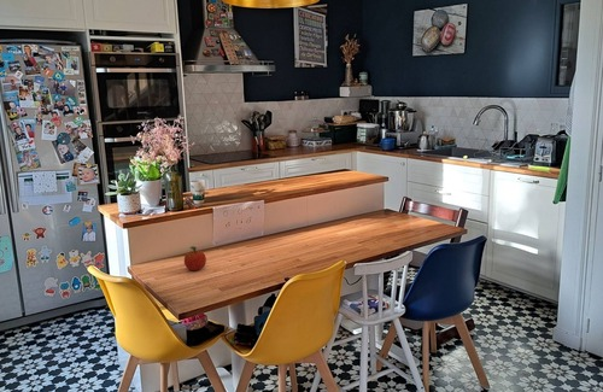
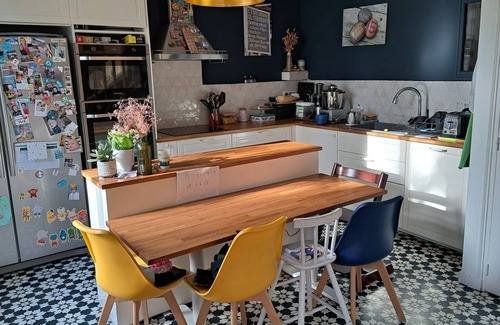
- fruit (194, 258)
